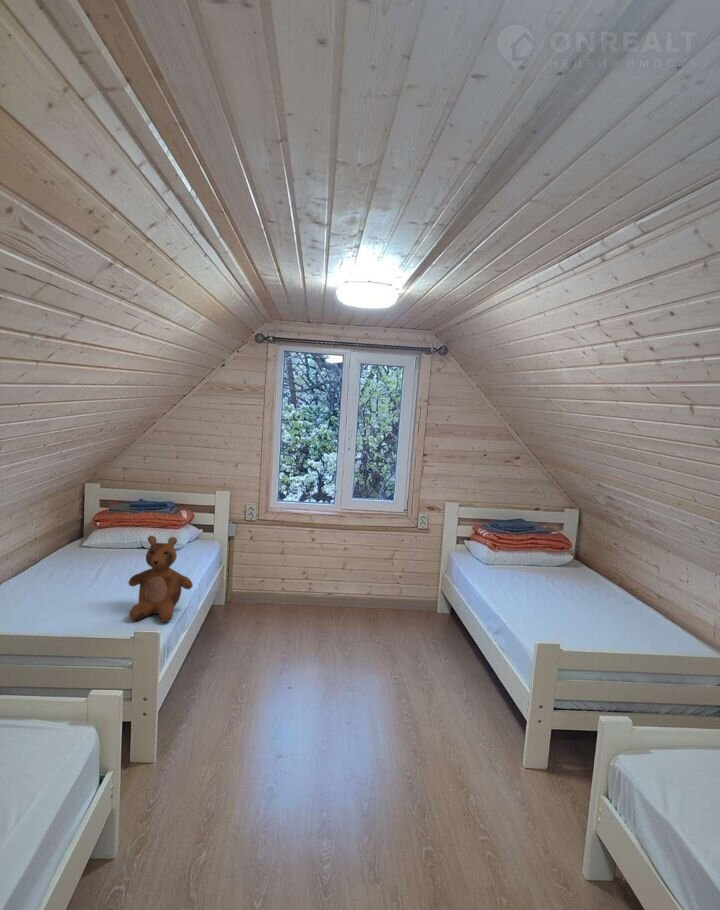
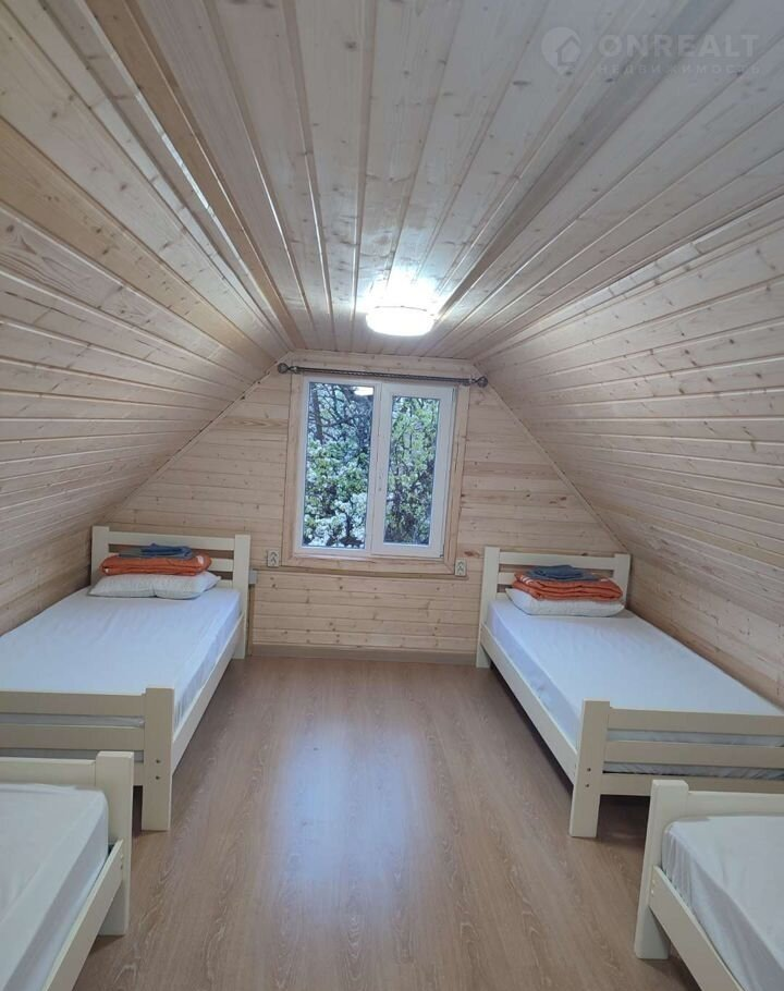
- teddy bear (157, 576)
